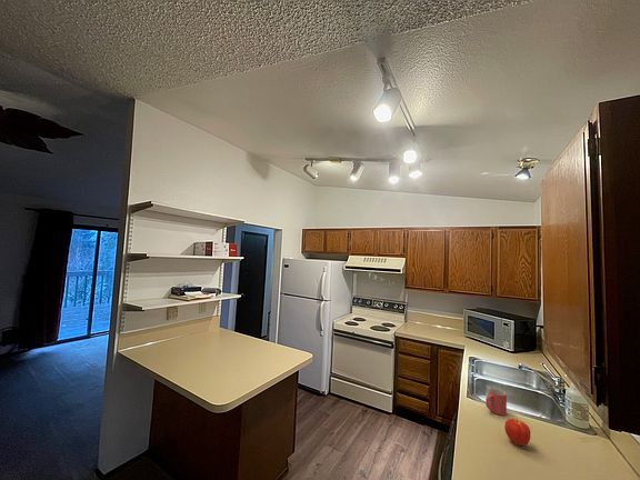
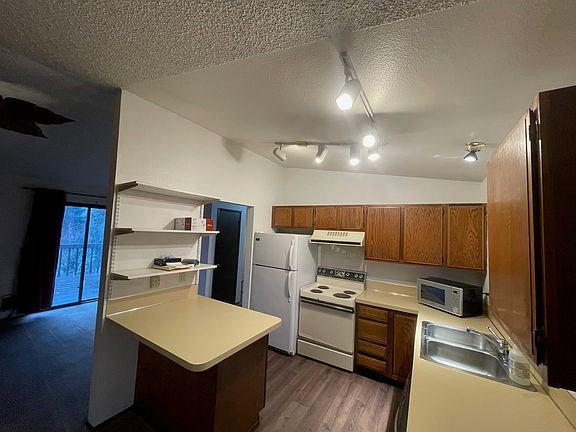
- mug (494, 401)
- apple (517, 431)
